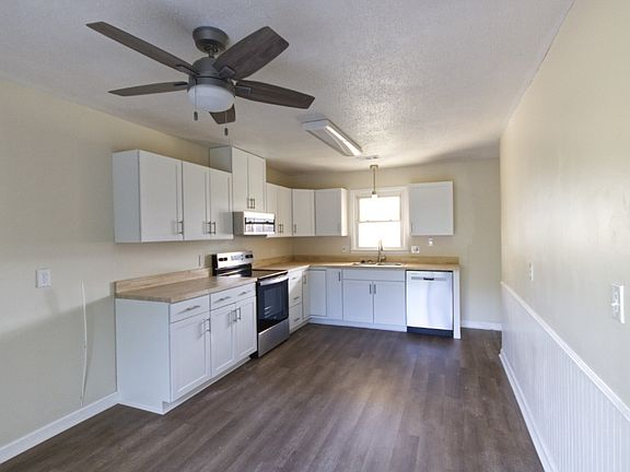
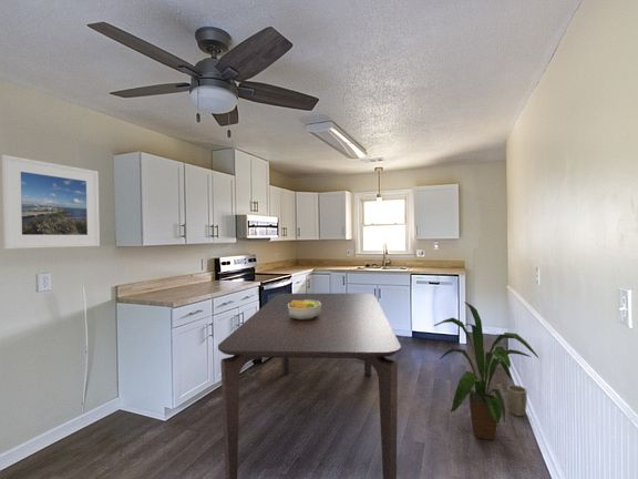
+ plant pot (516, 400)
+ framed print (55, 205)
+ house plant (481, 375)
+ fruit bowl (303, 306)
+ dining table (319, 357)
